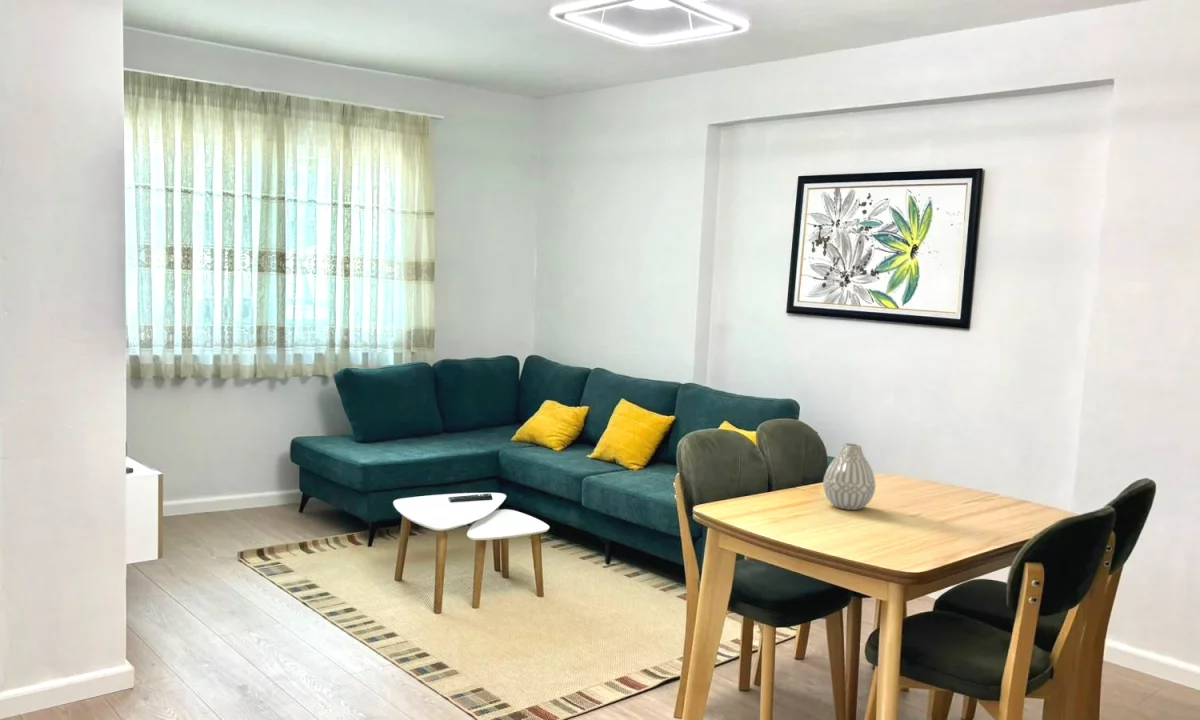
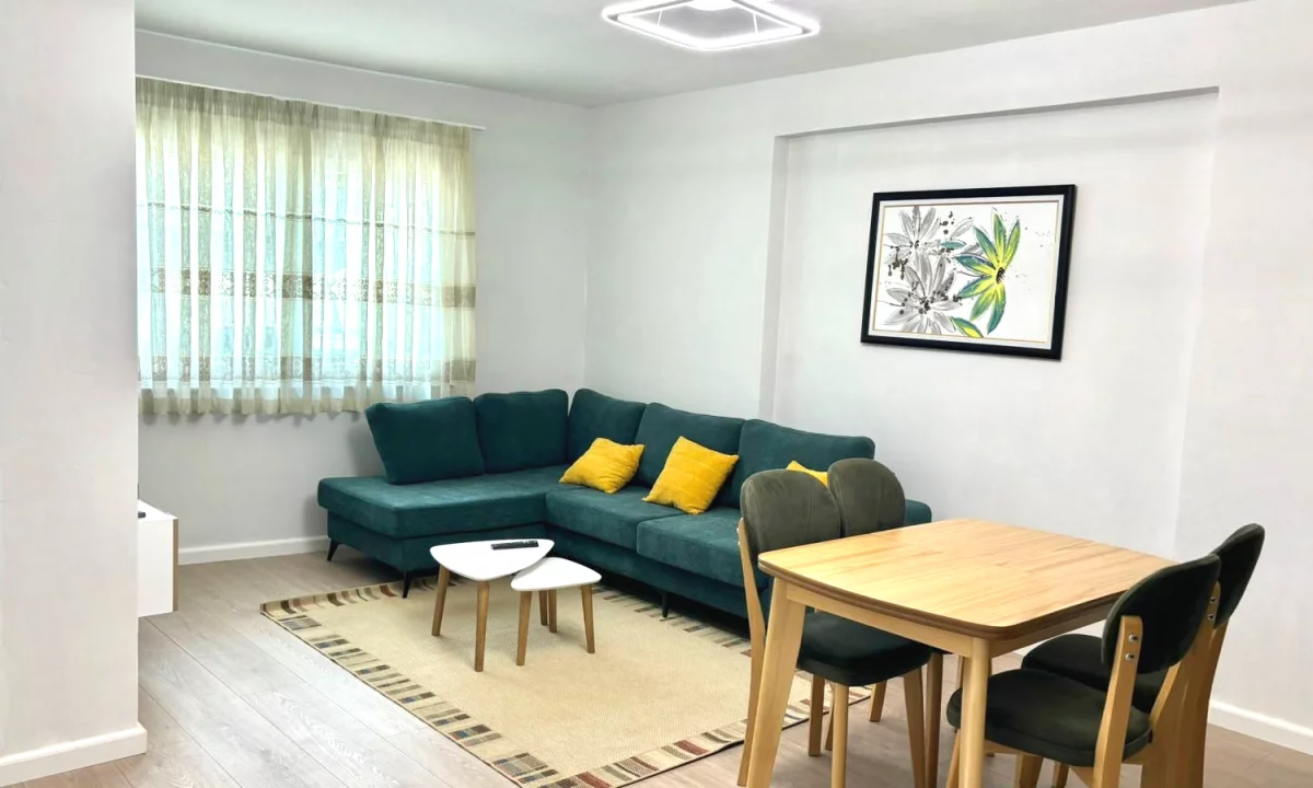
- vase (849, 475)
